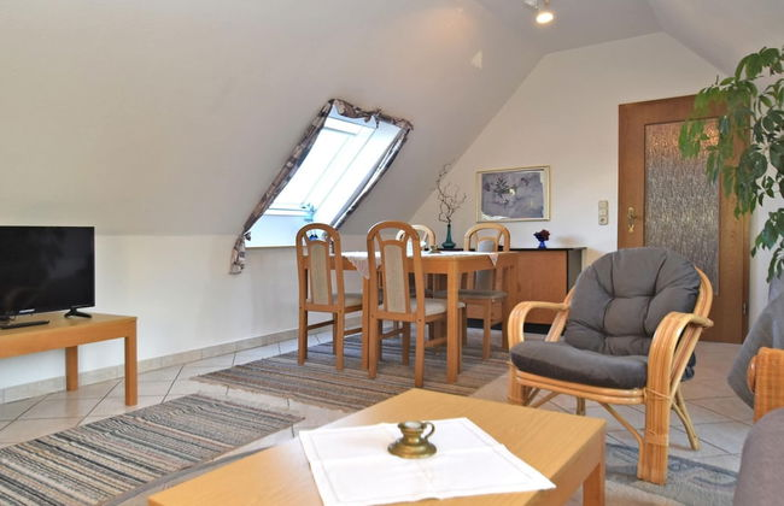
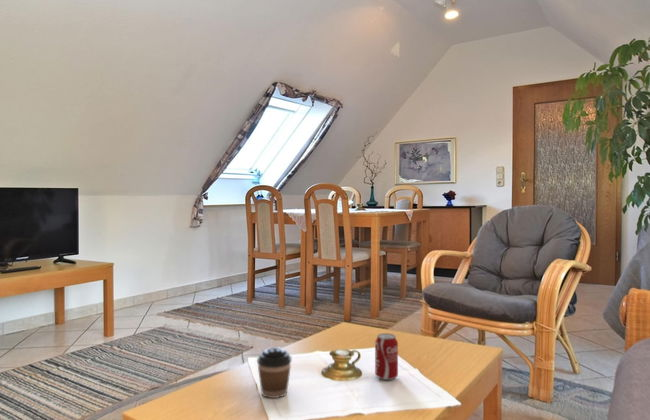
+ beverage can (386, 356)
+ coffee cup (274, 370)
